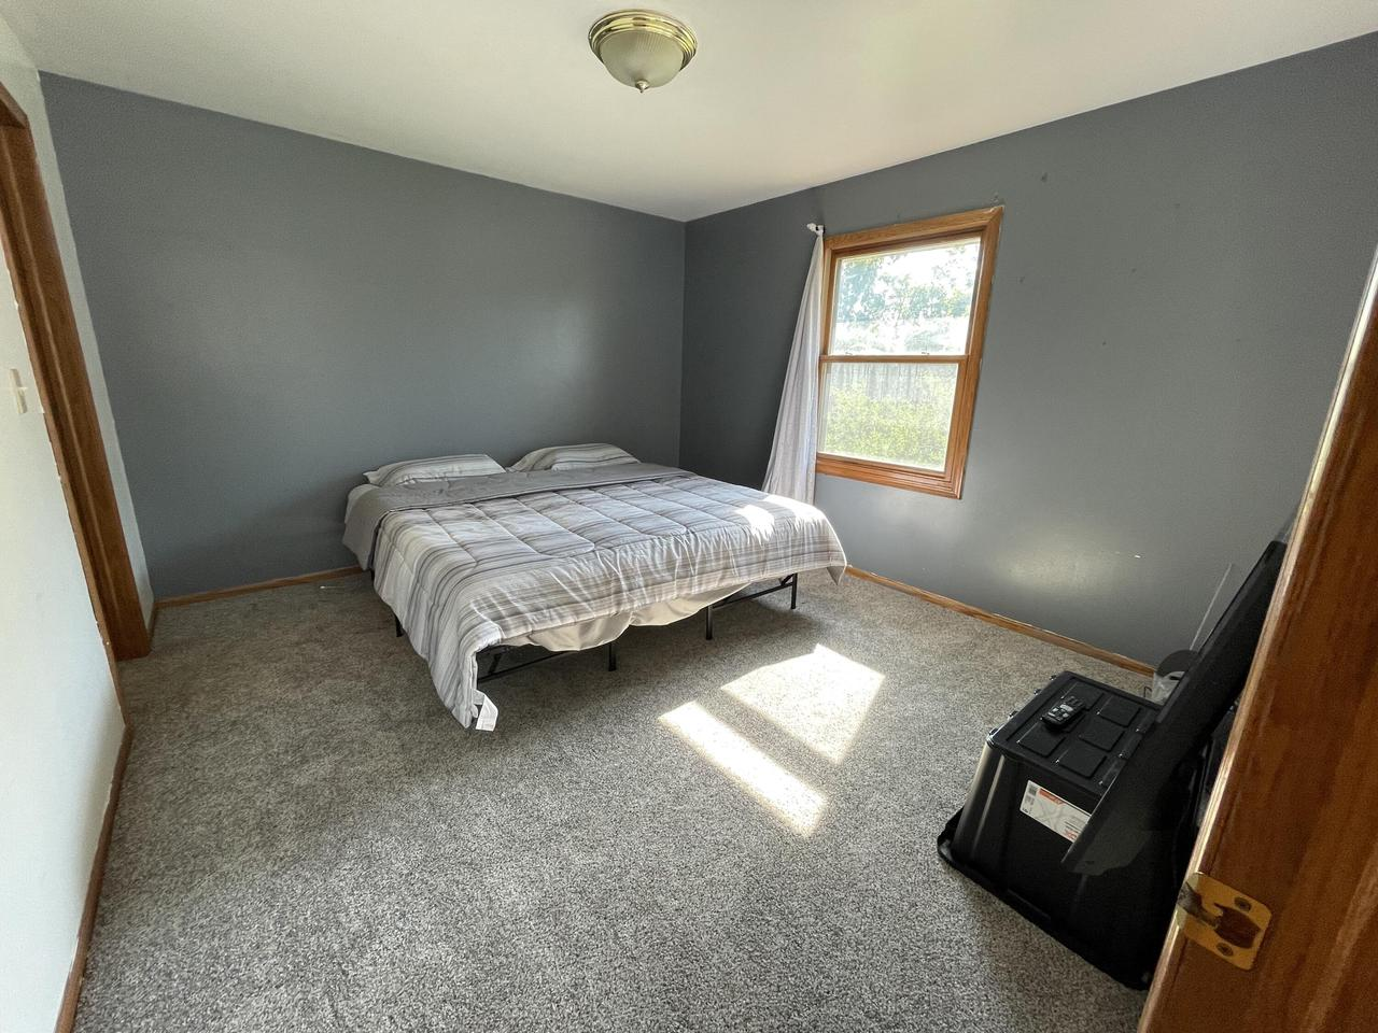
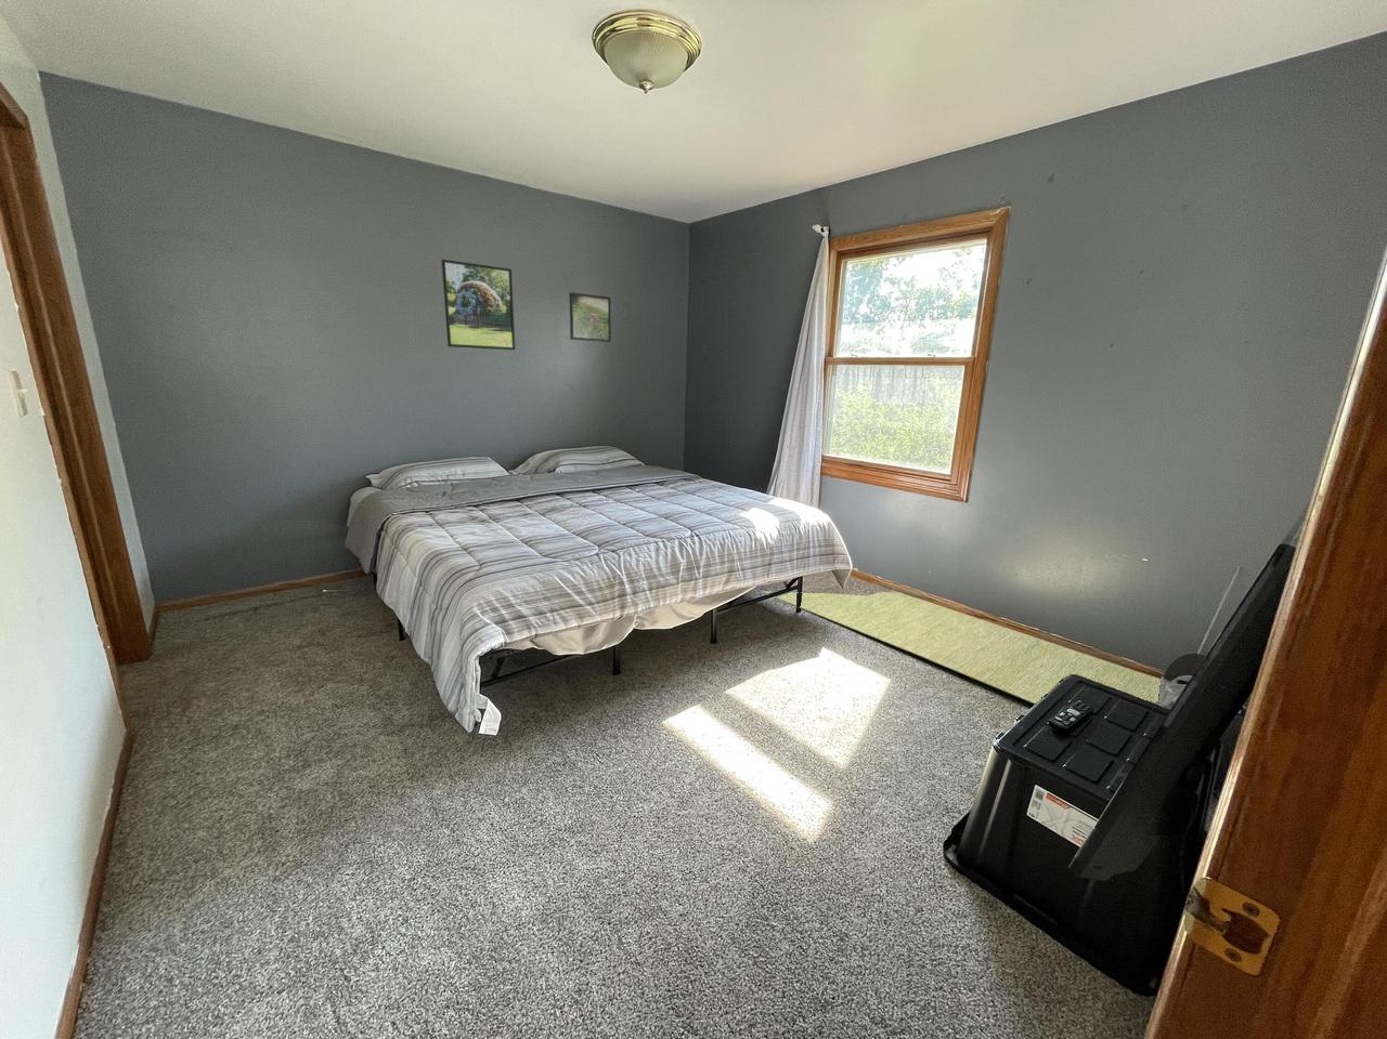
+ rug (925, 626)
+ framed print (481, 307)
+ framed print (591, 318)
